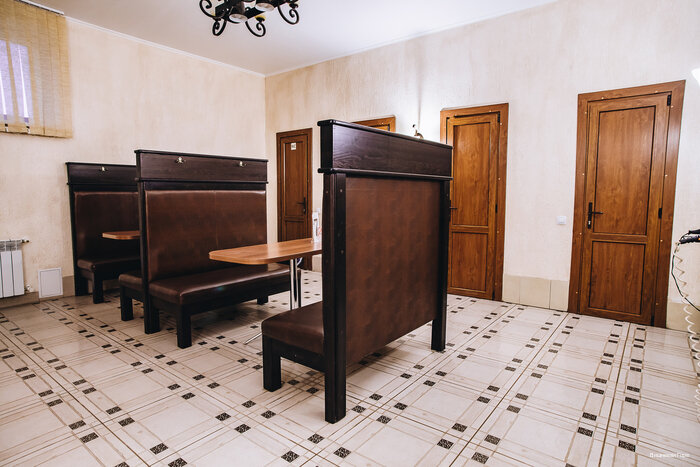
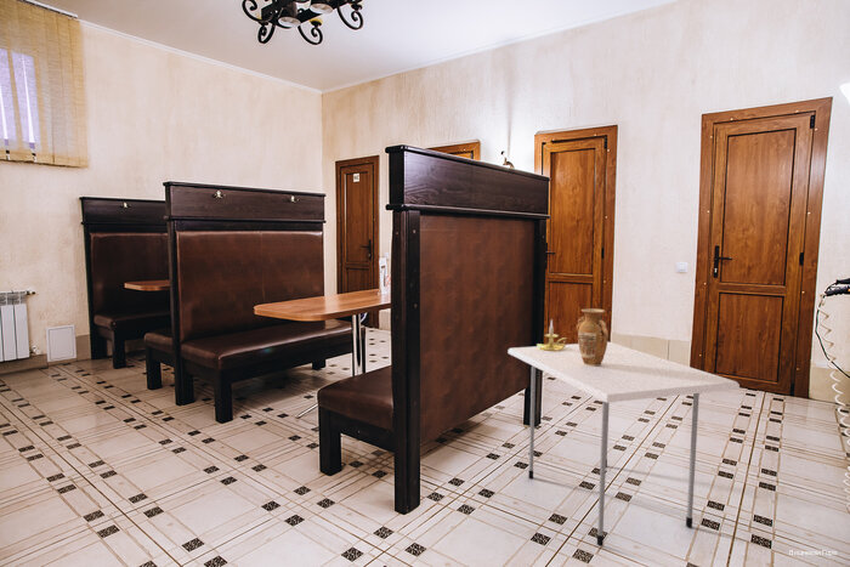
+ candle holder (552, 333)
+ vase (593, 336)
+ dining table (605, 431)
